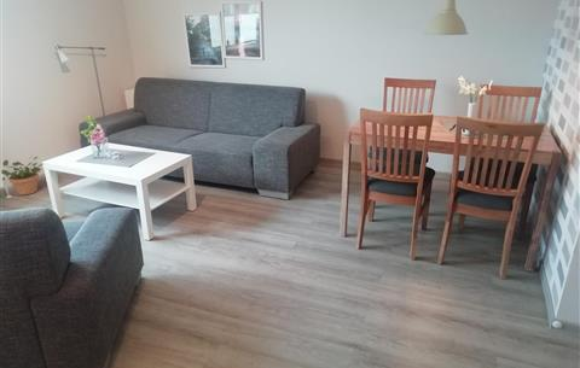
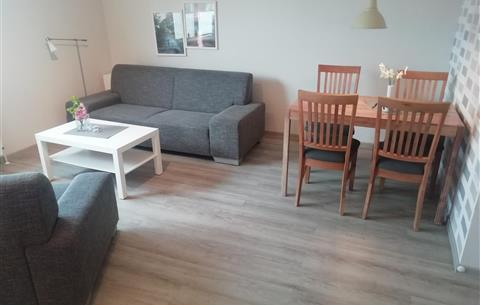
- potted plant (25, 175)
